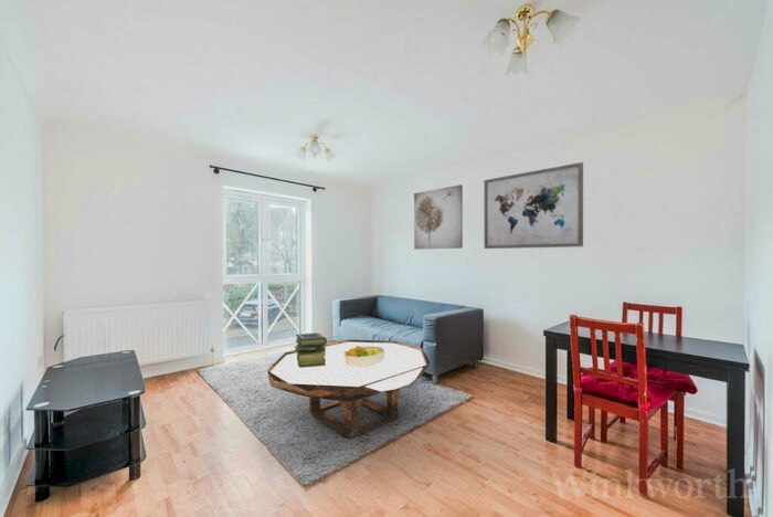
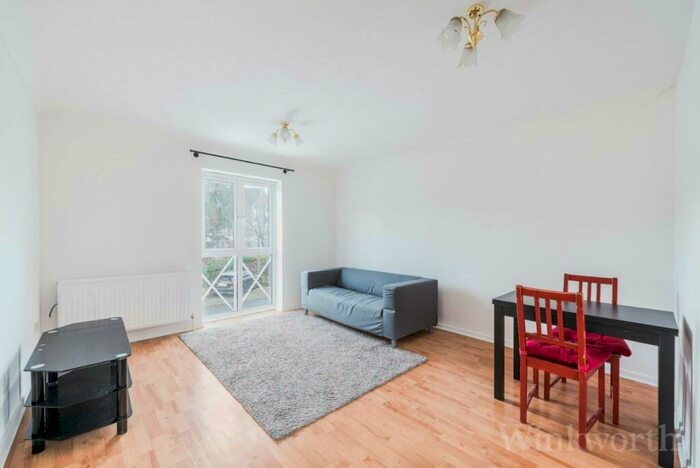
- wall art (436, 219)
- wall art (528, 210)
- fruit bowl (364, 354)
- stack of books (309, 348)
- coffee table (352, 386)
